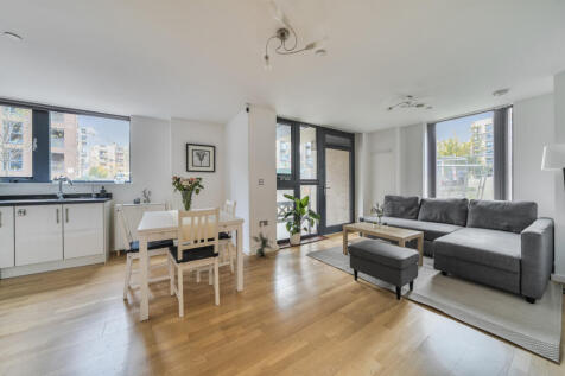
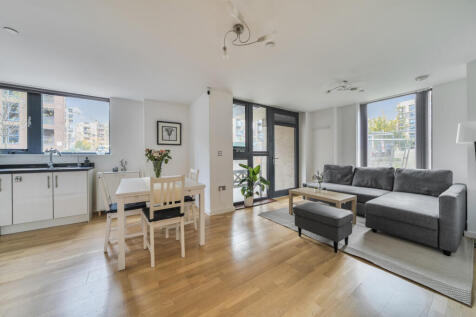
- potted plant (262, 244)
